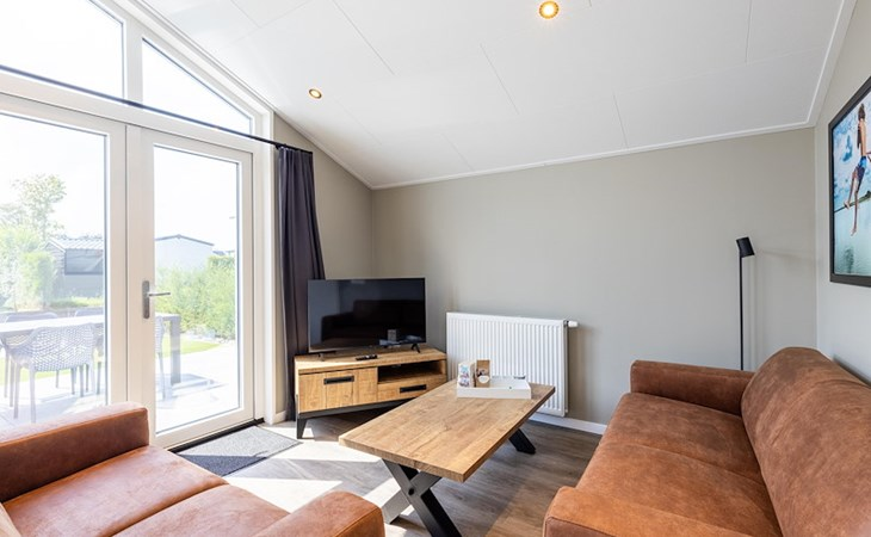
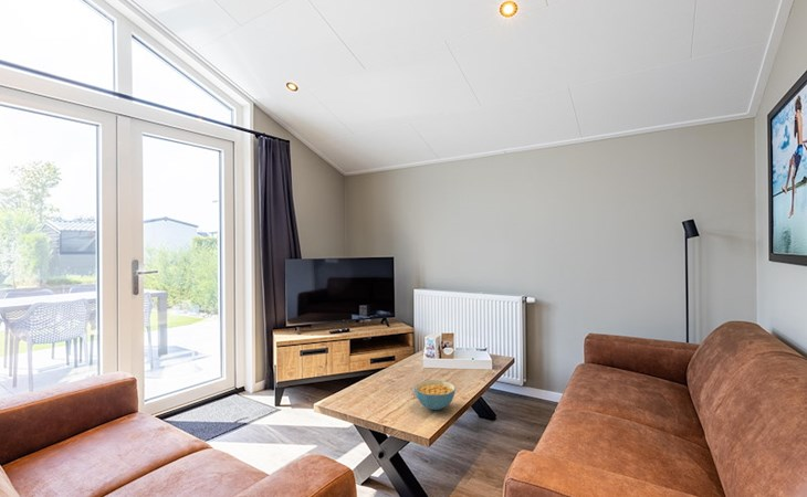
+ cereal bowl (434, 396)
